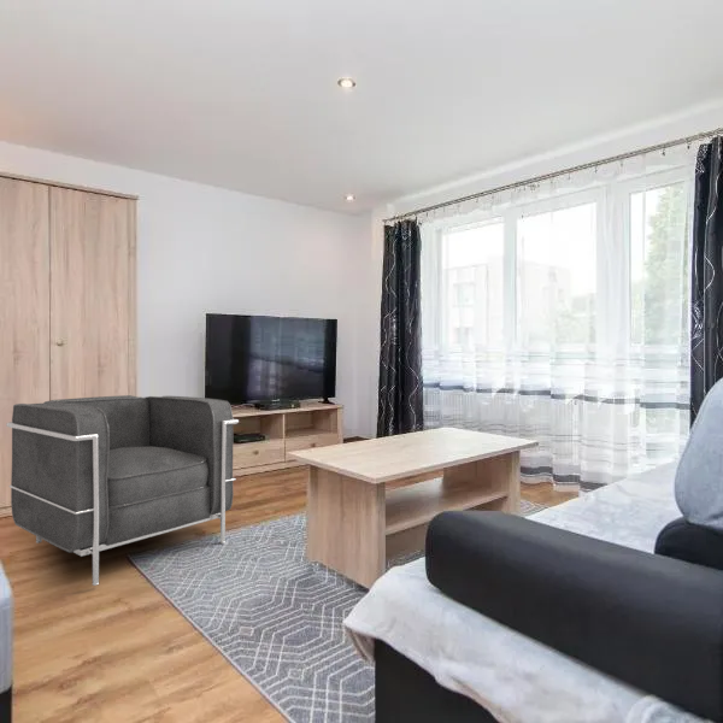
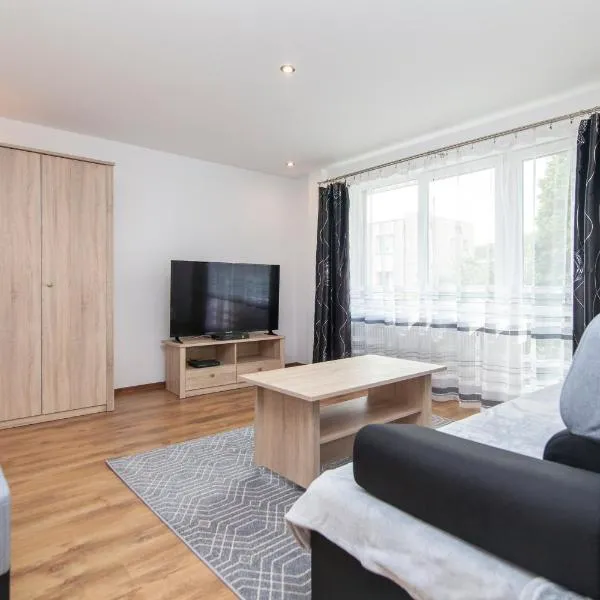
- armchair (125, 471)
